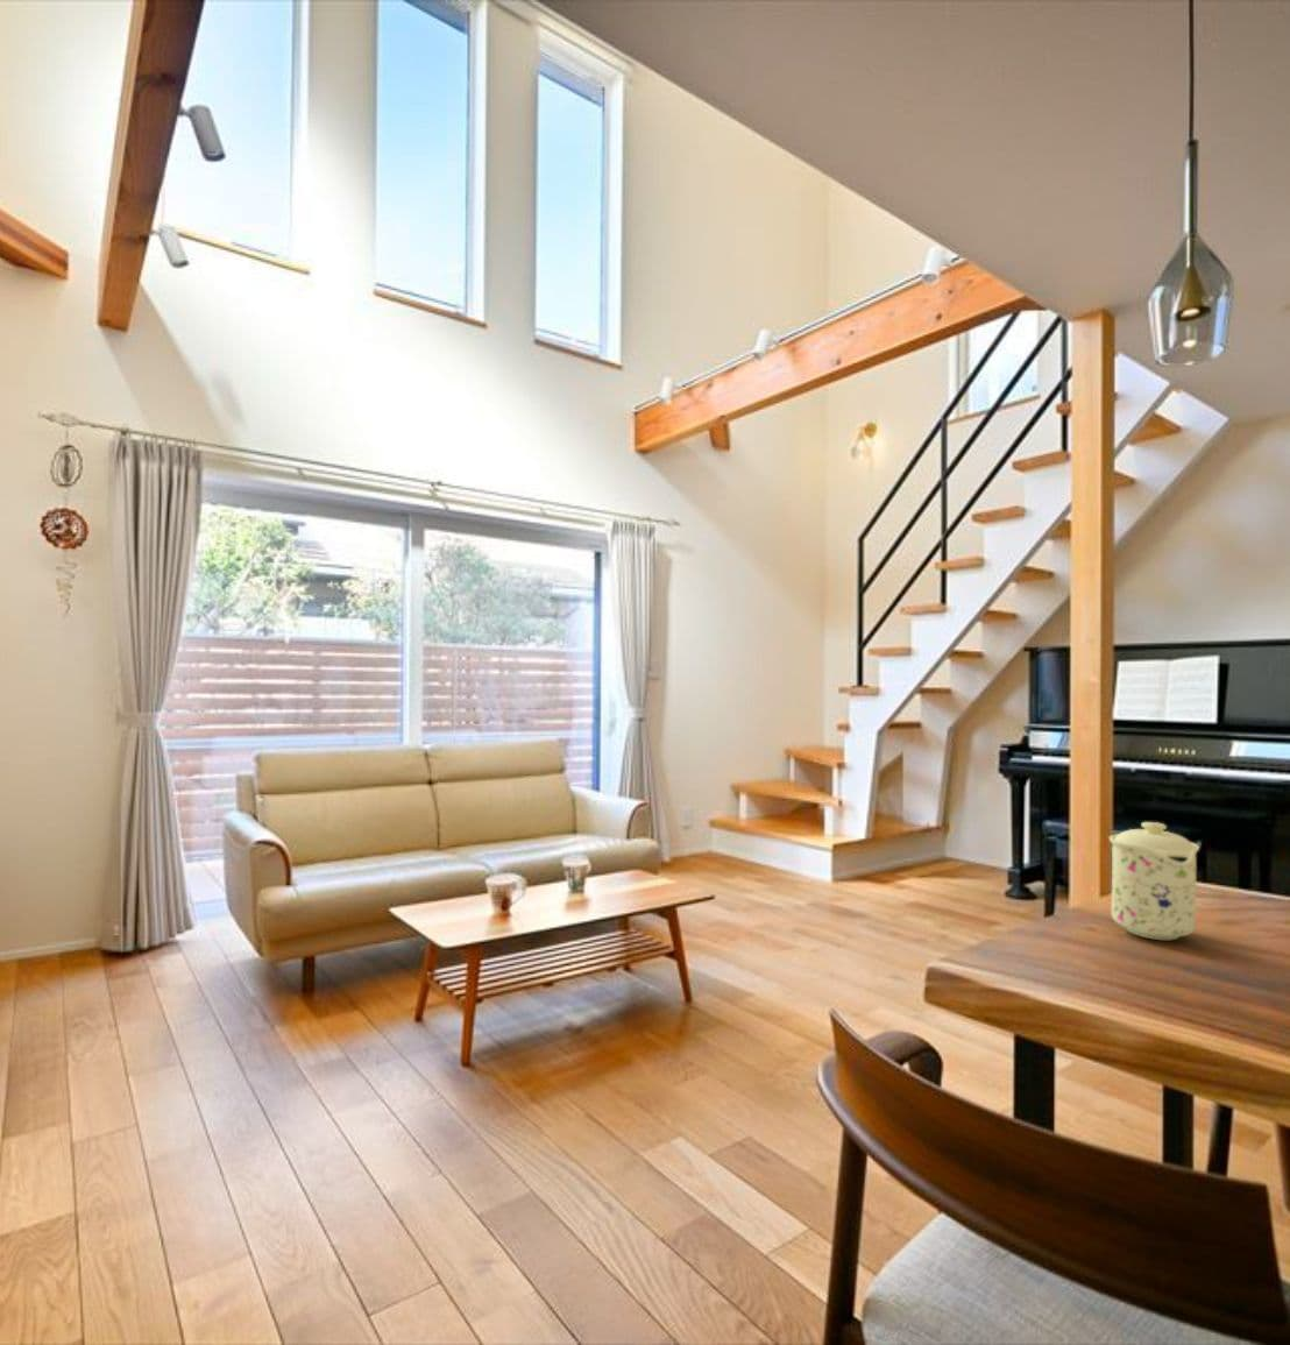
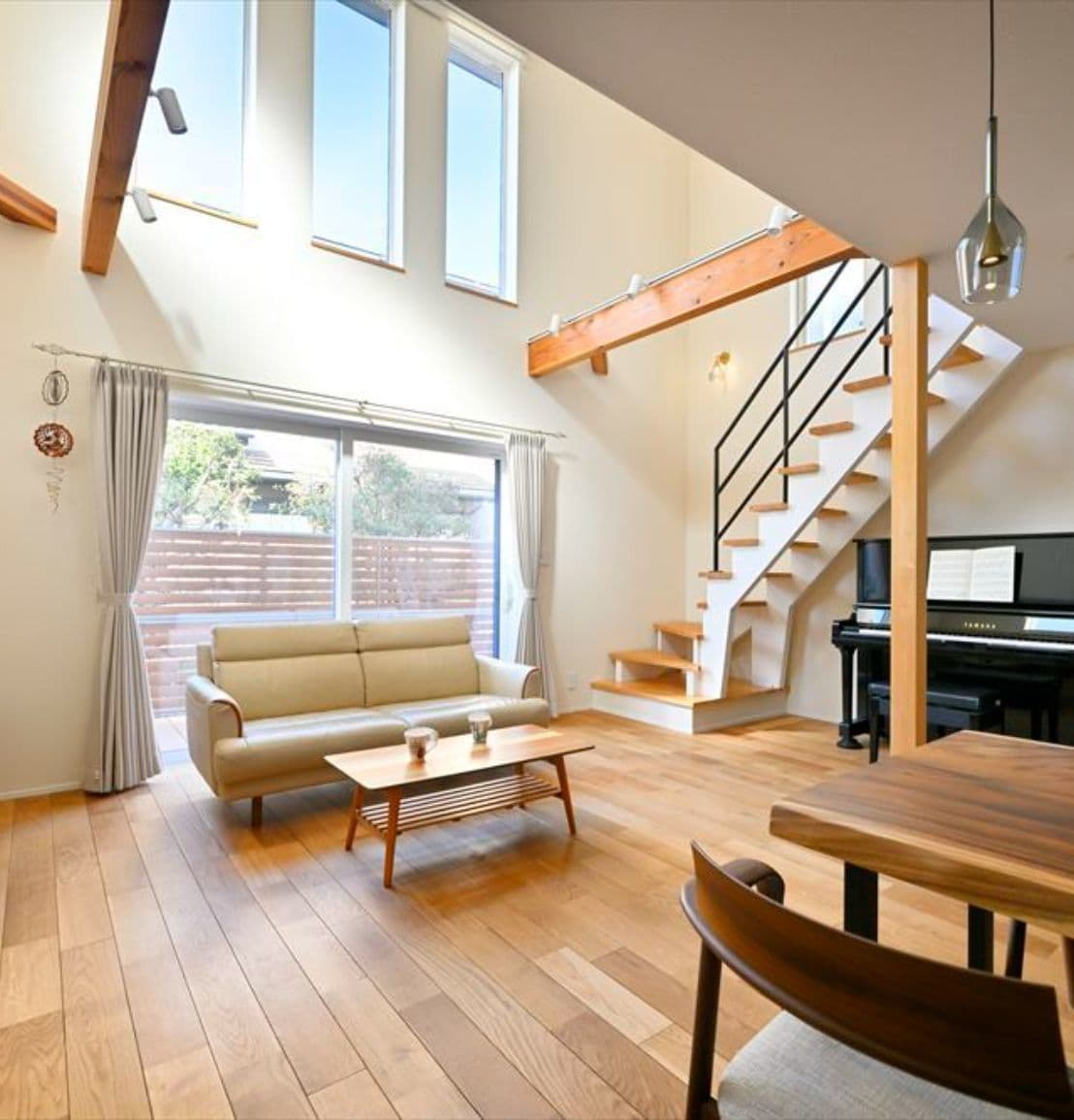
- mug (1149, 877)
